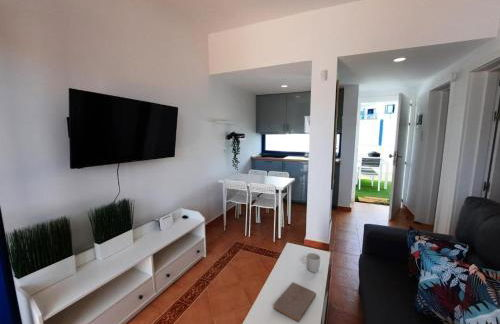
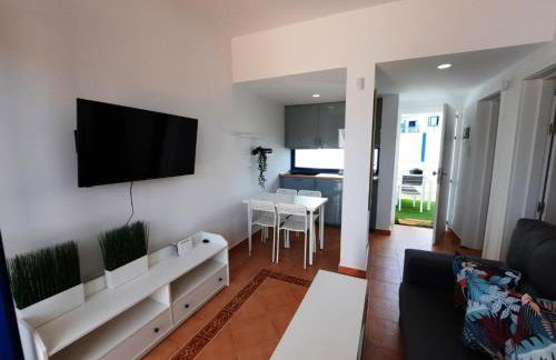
- book (295, 300)
- mug (310, 261)
